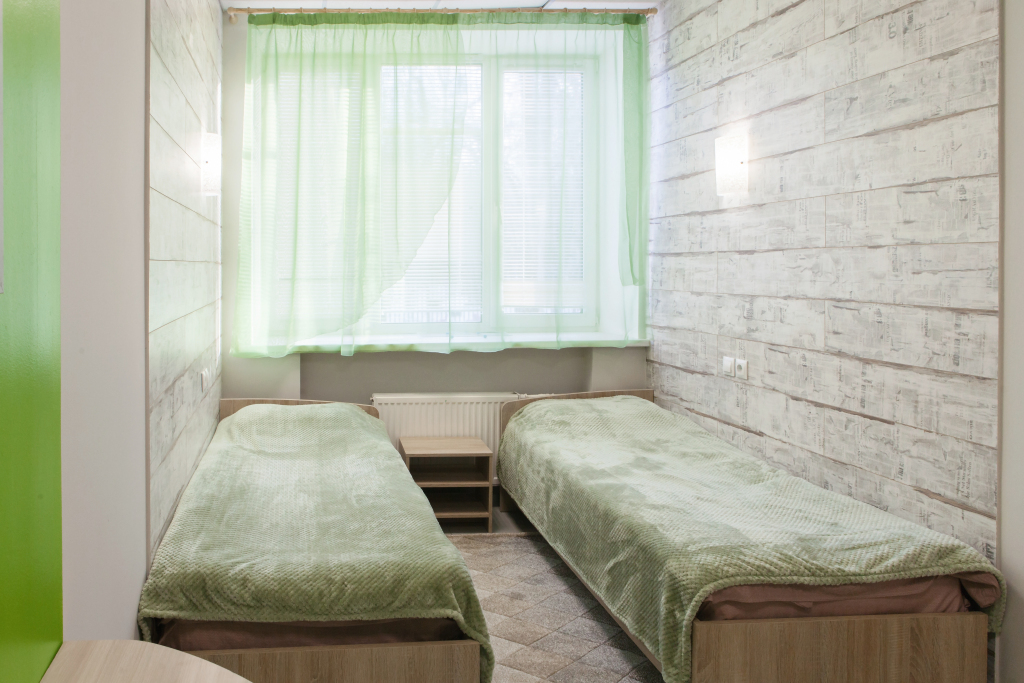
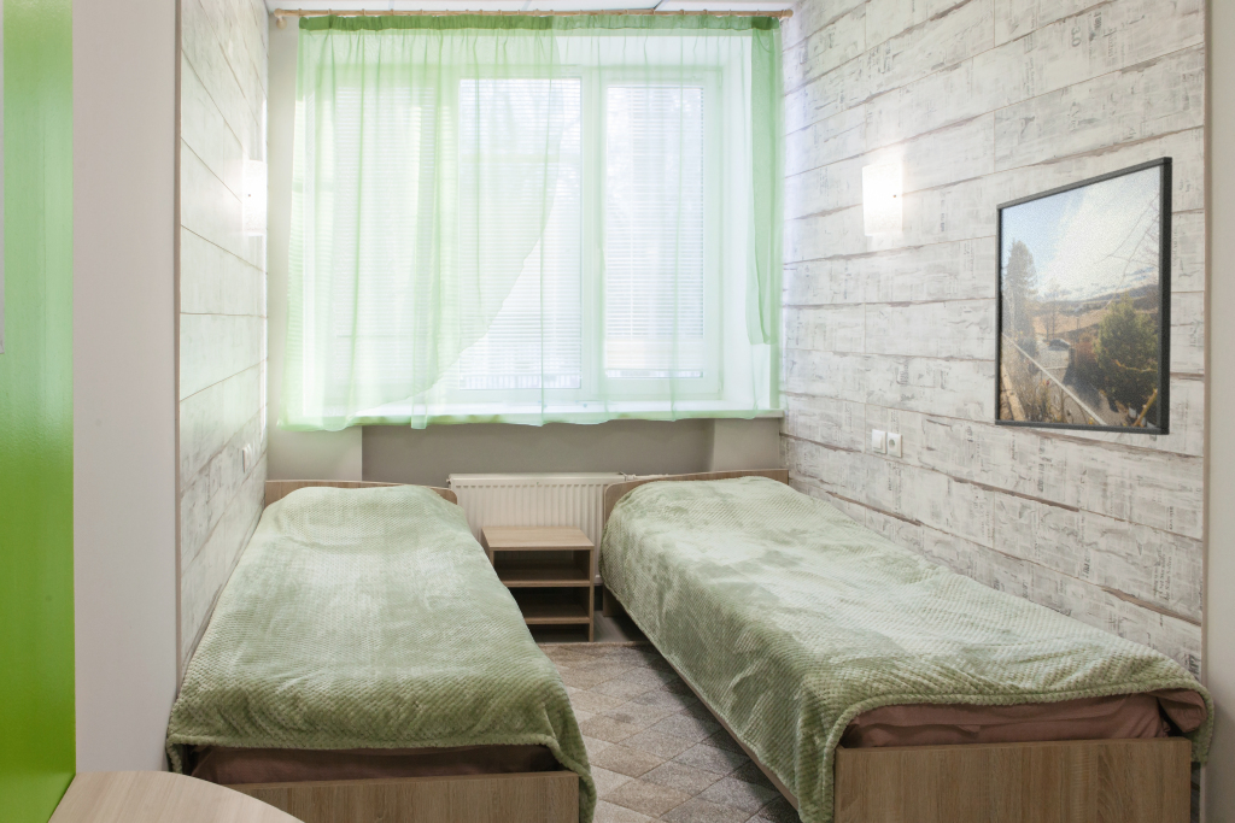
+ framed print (1072, 306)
